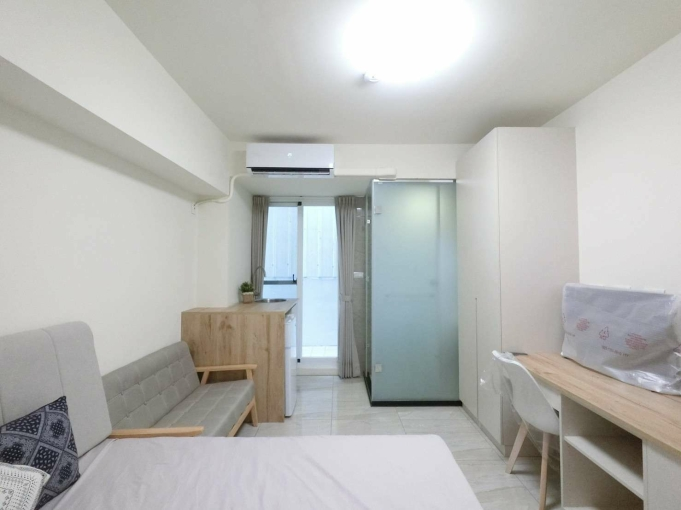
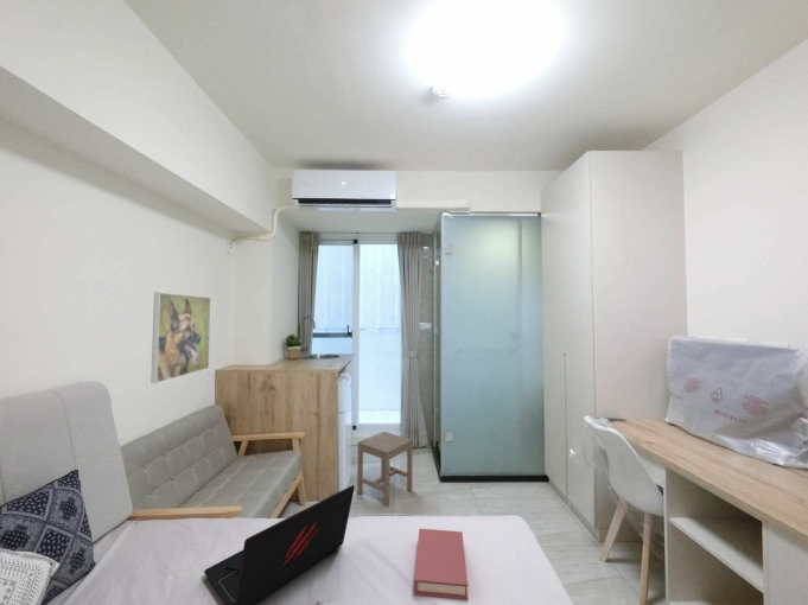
+ laptop (282, 528)
+ book (440, 560)
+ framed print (184, 335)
+ stool (384, 465)
